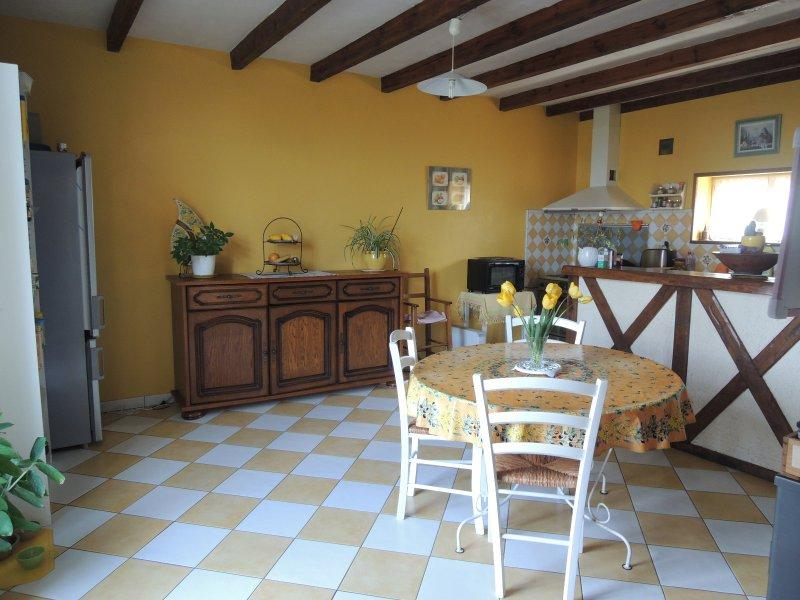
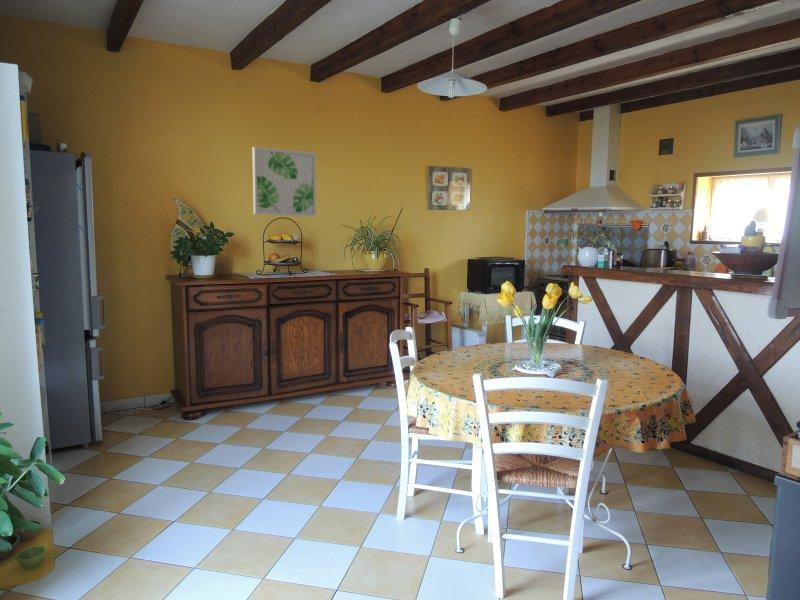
+ wall art (285, 183)
